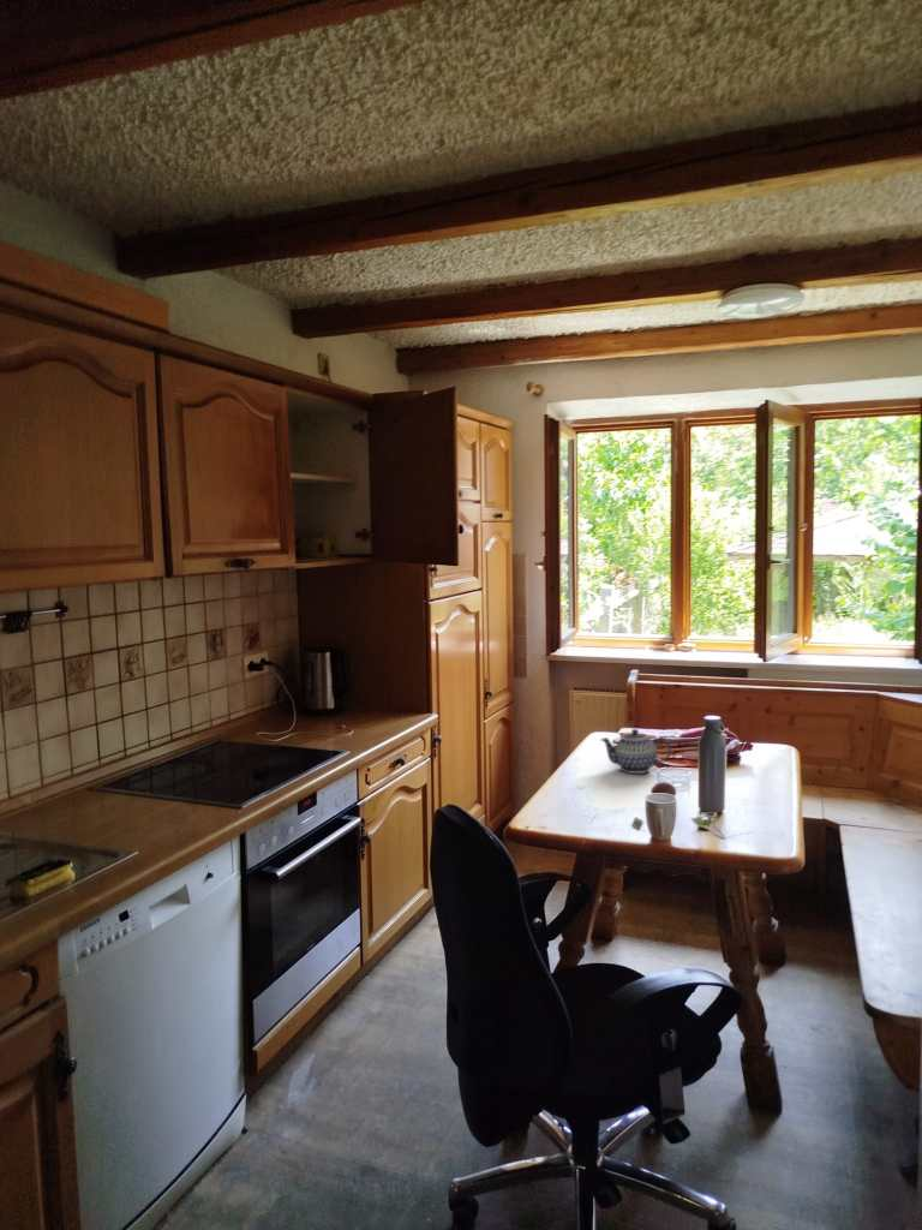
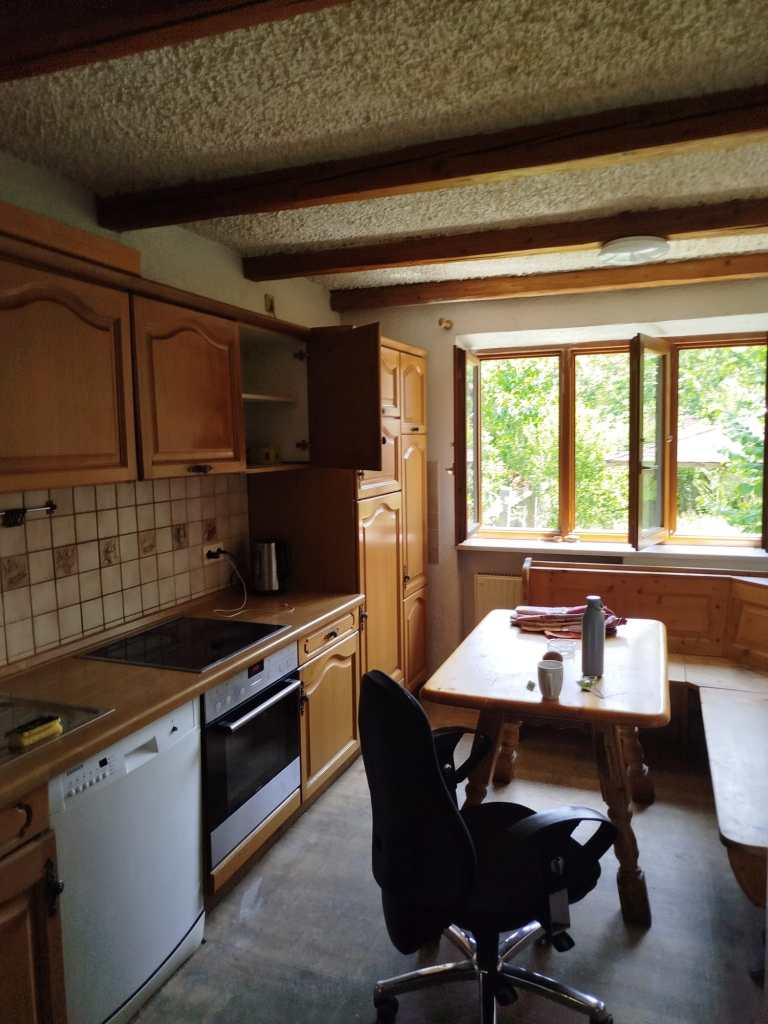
- teapot (635, 750)
